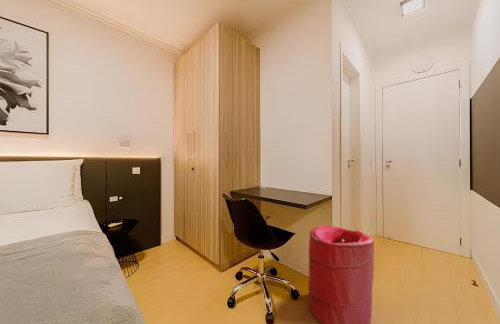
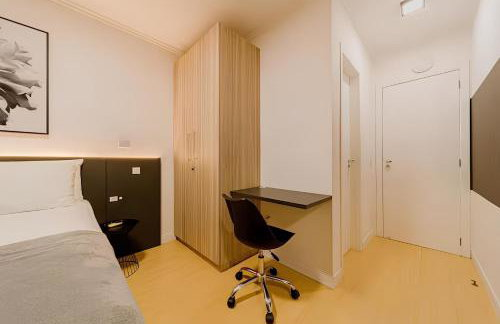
- laundry hamper (339, 270)
